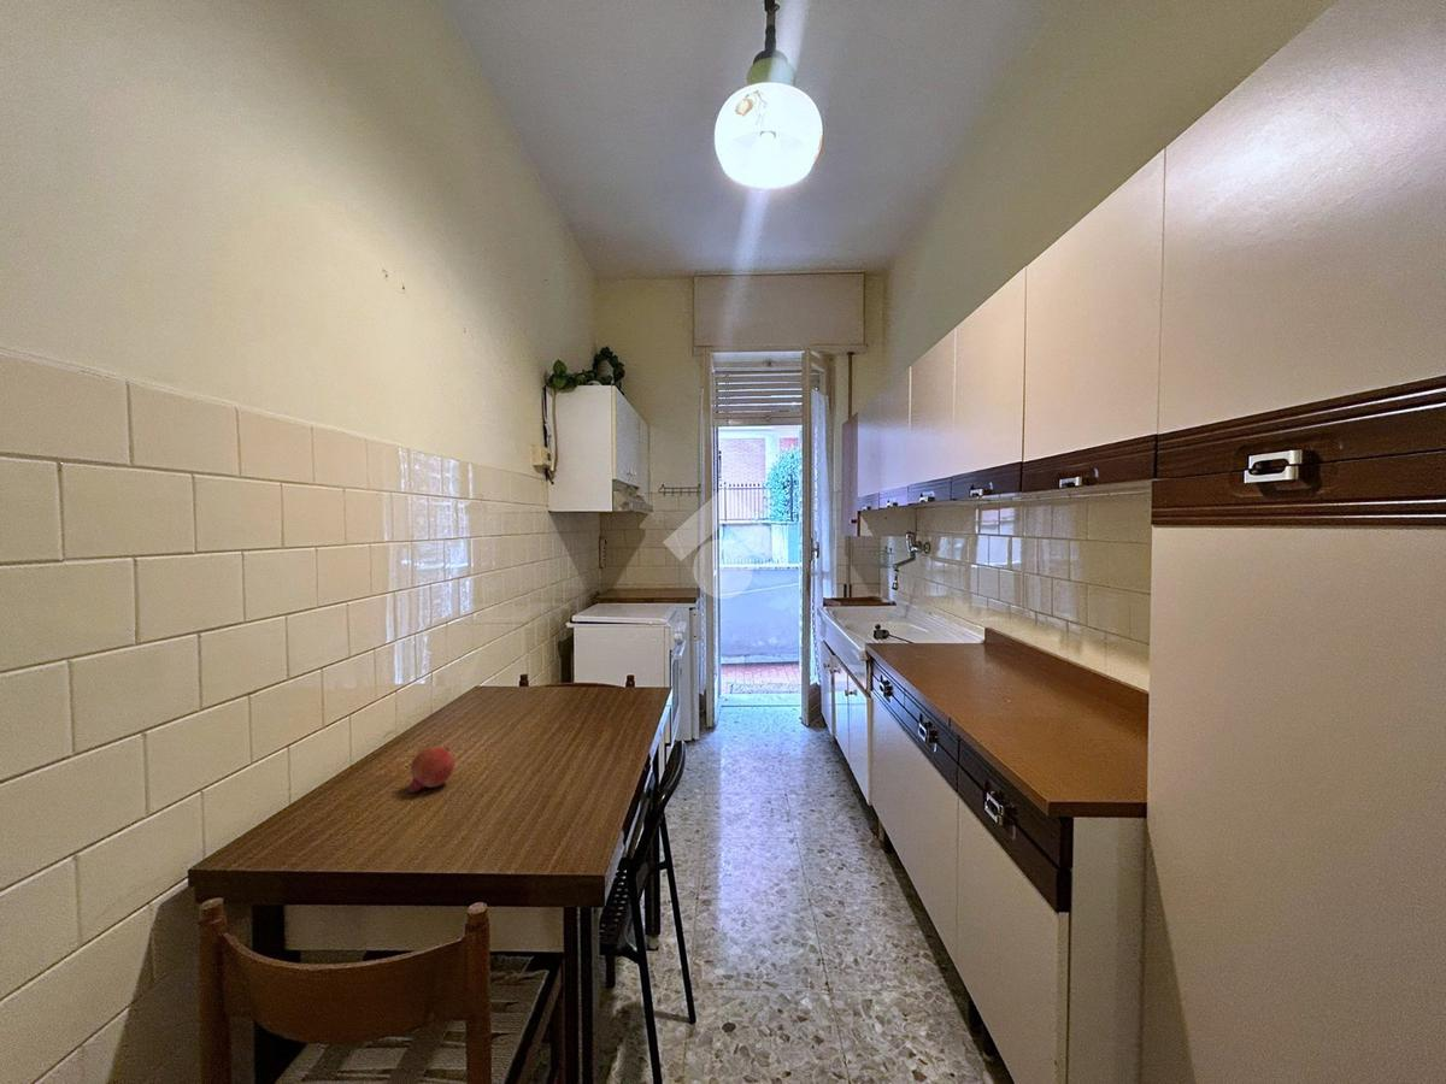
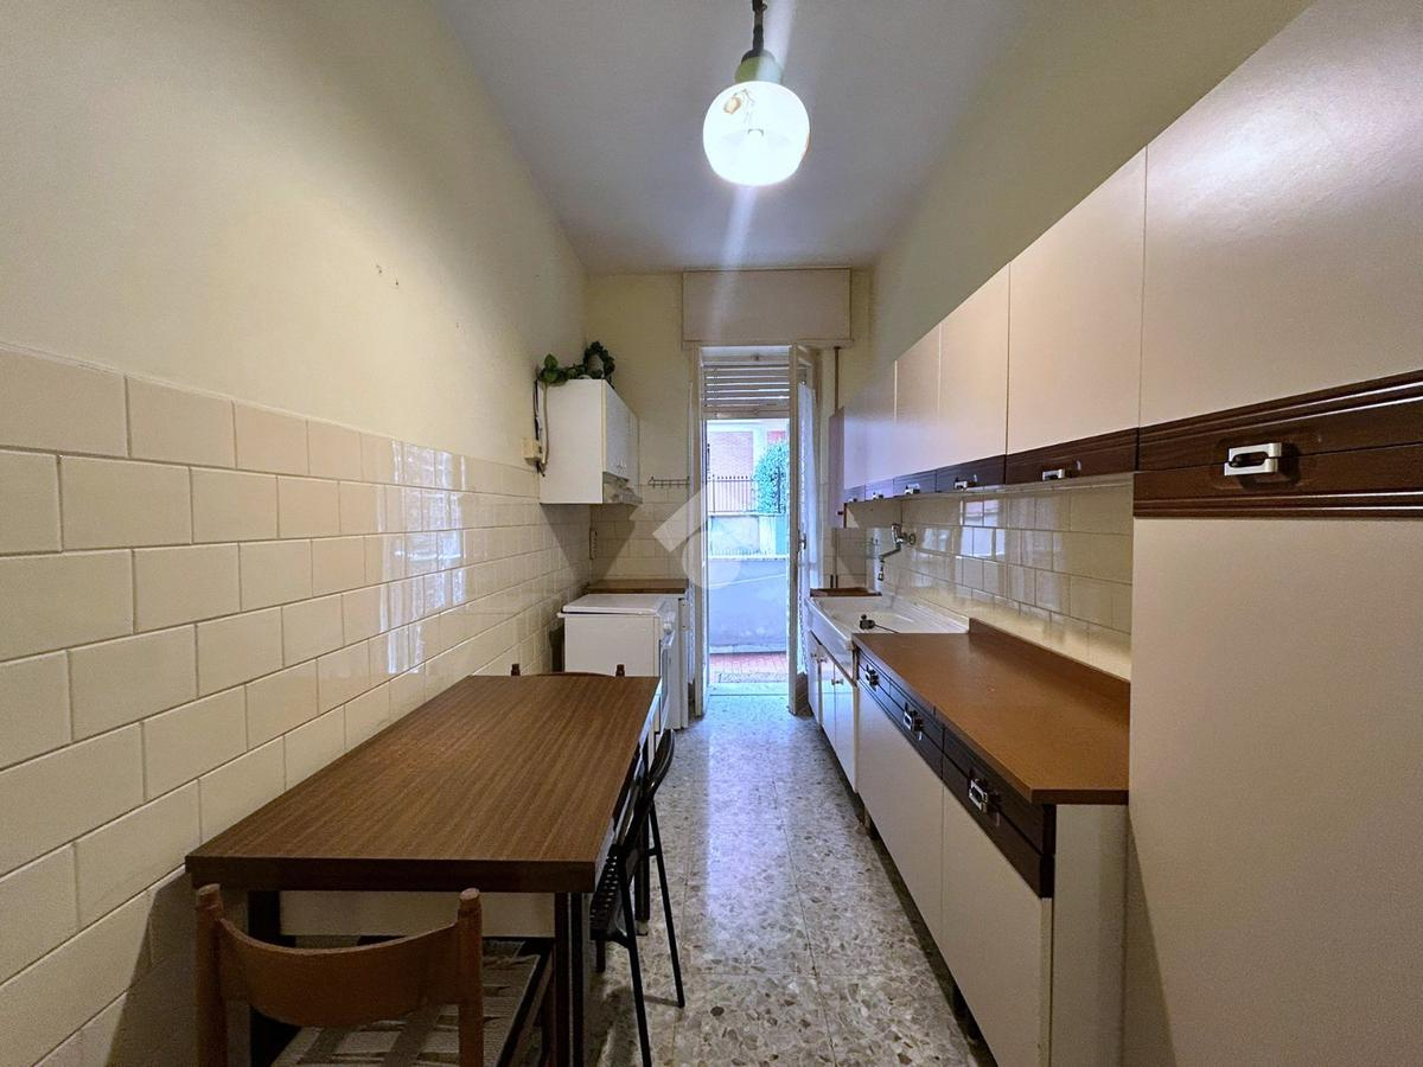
- fruit (431, 766)
